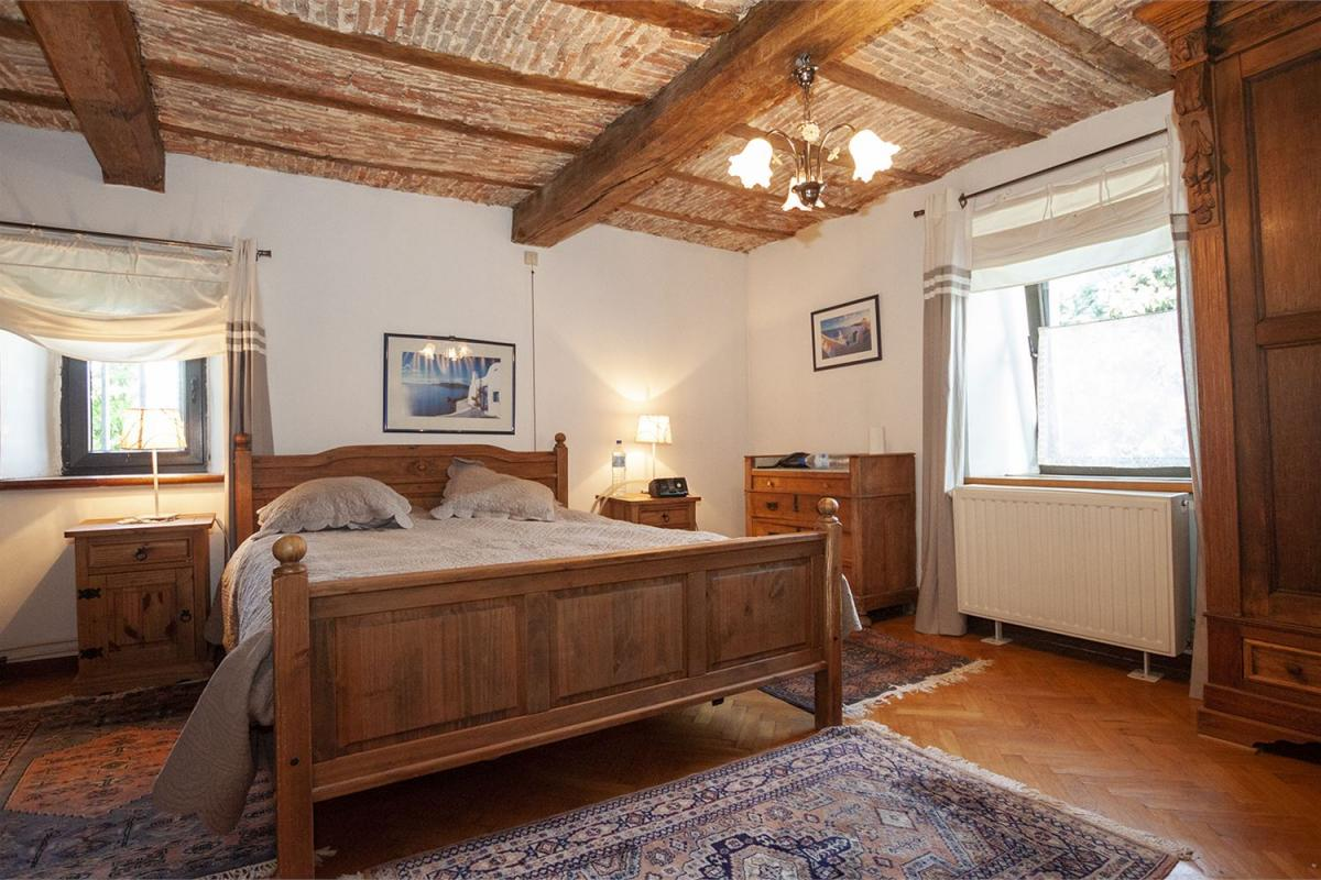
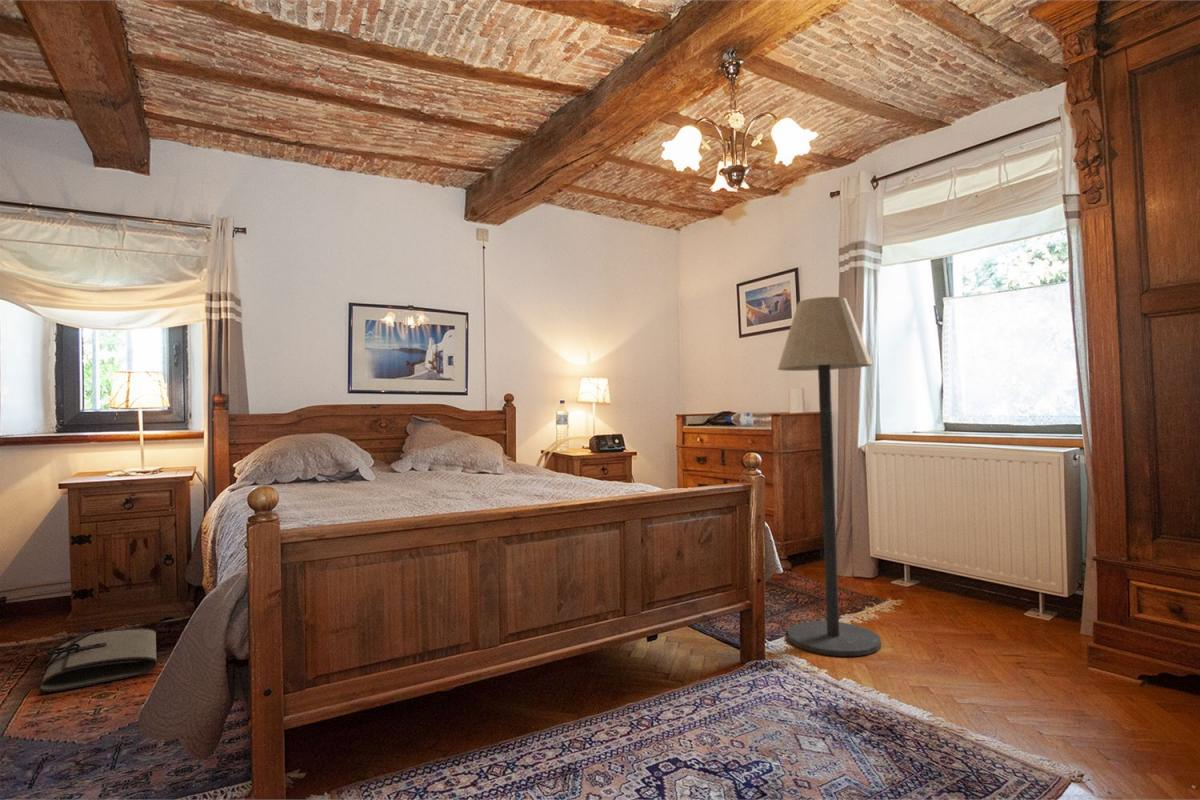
+ floor lamp (827, 469)
+ tool roll (103, 647)
